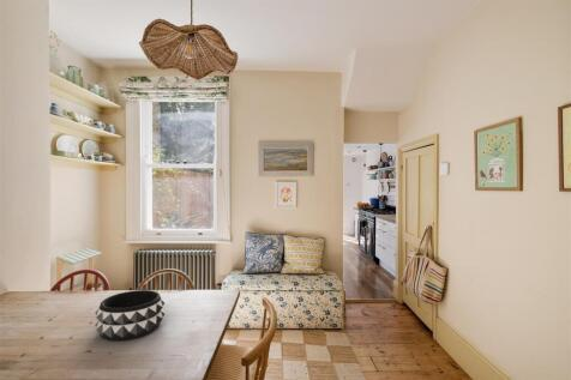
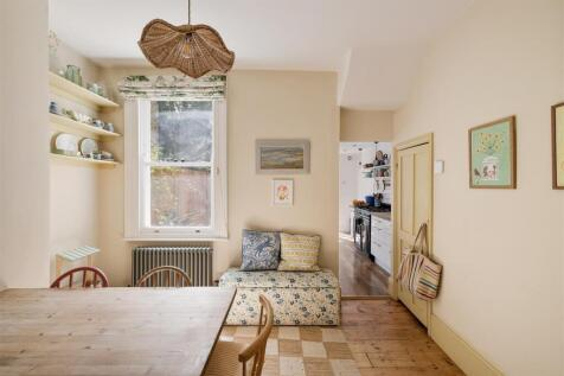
- decorative bowl (131, 313)
